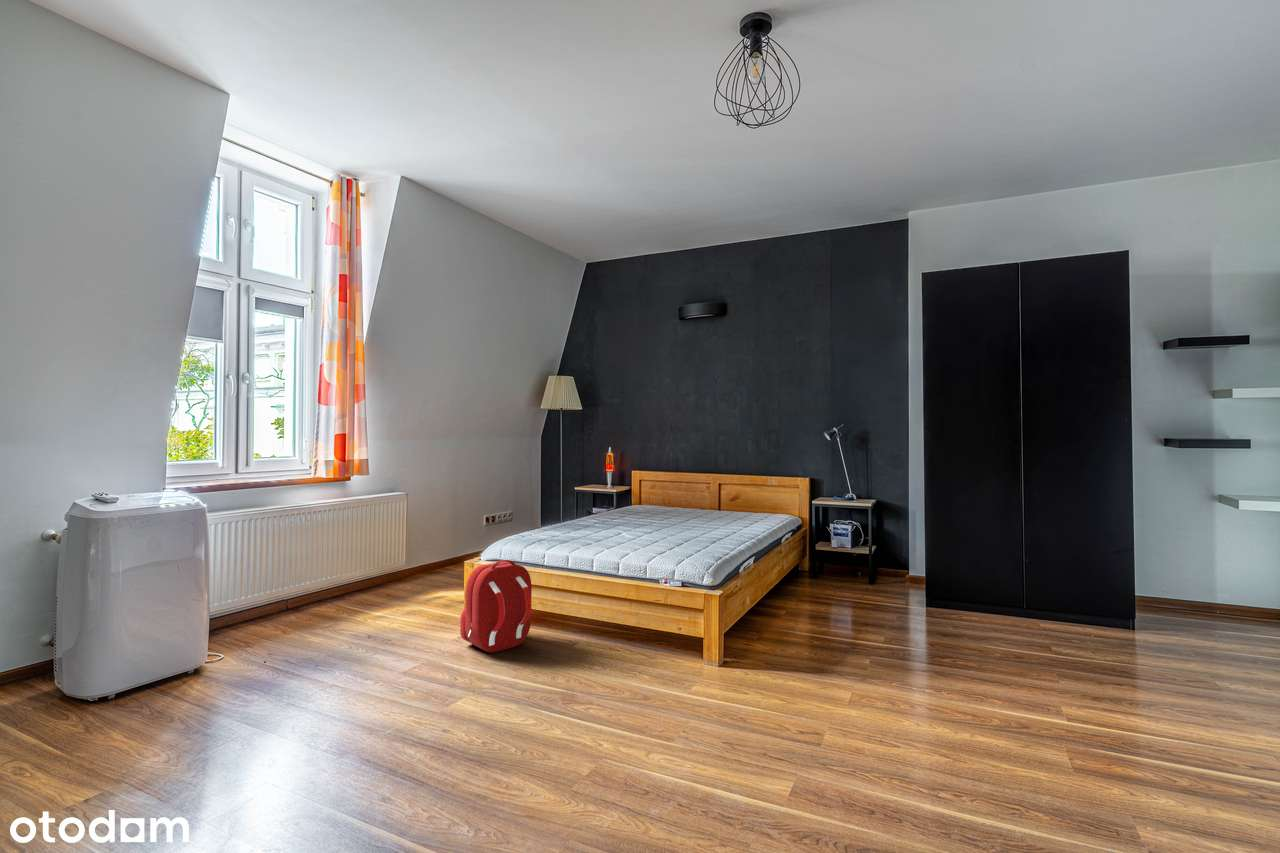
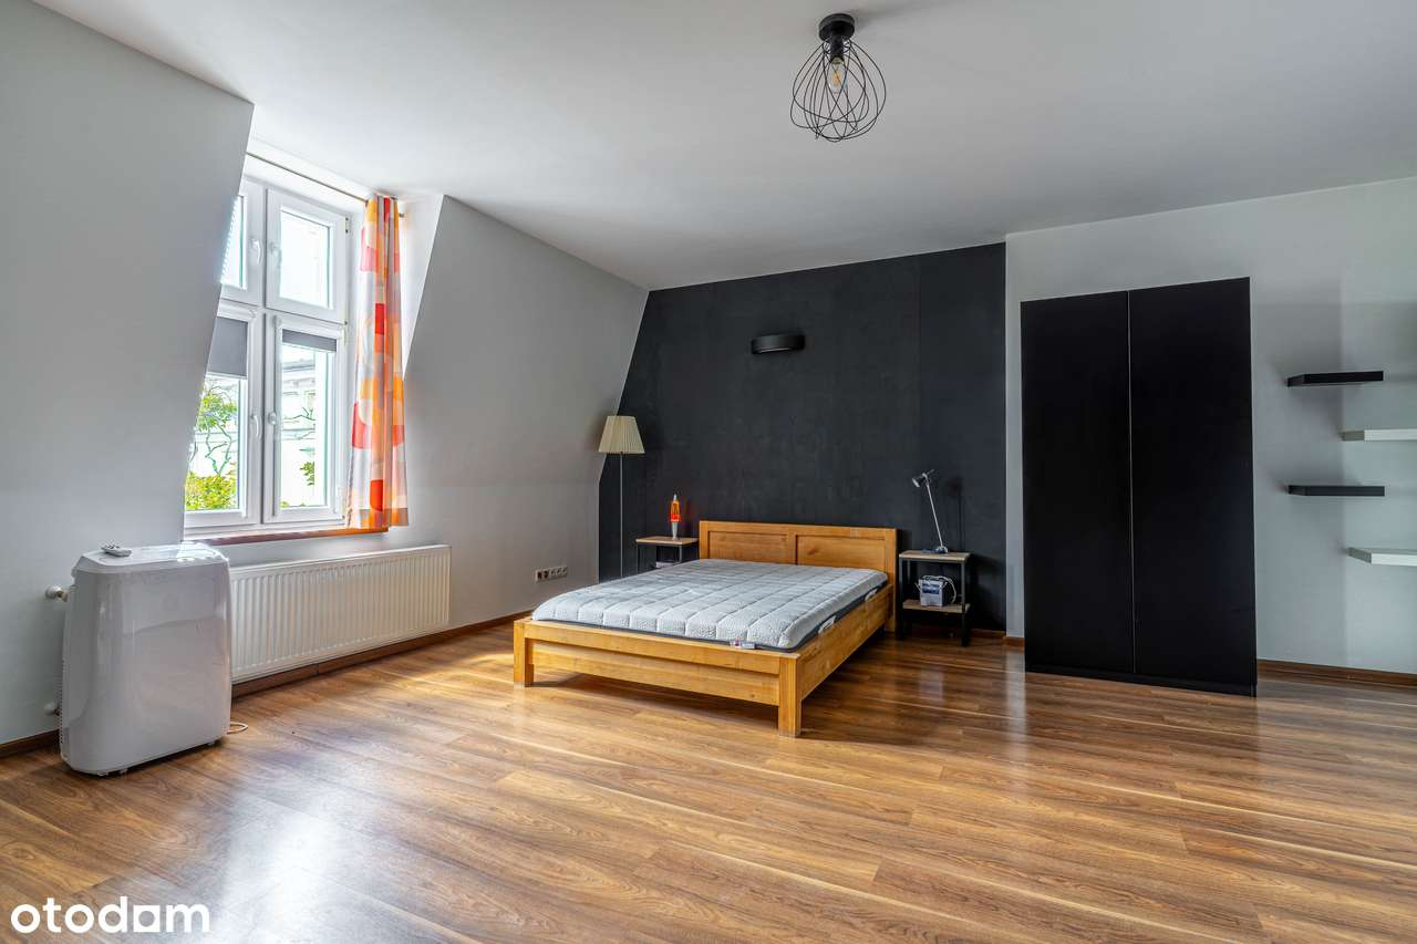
- backpack (498, 603)
